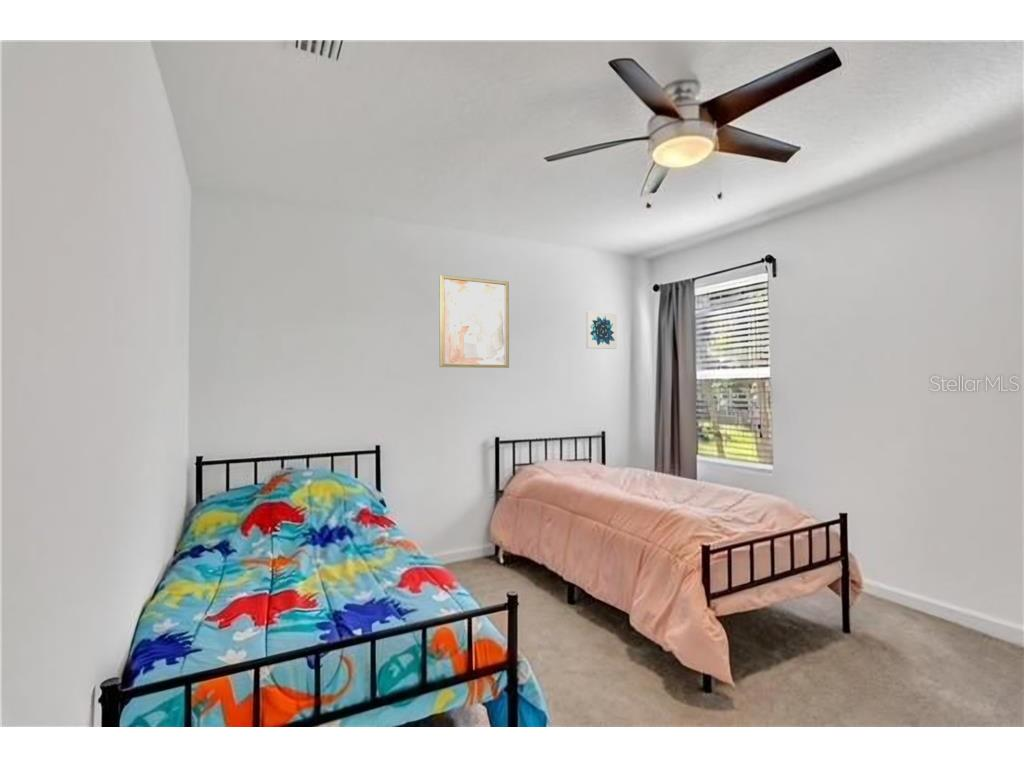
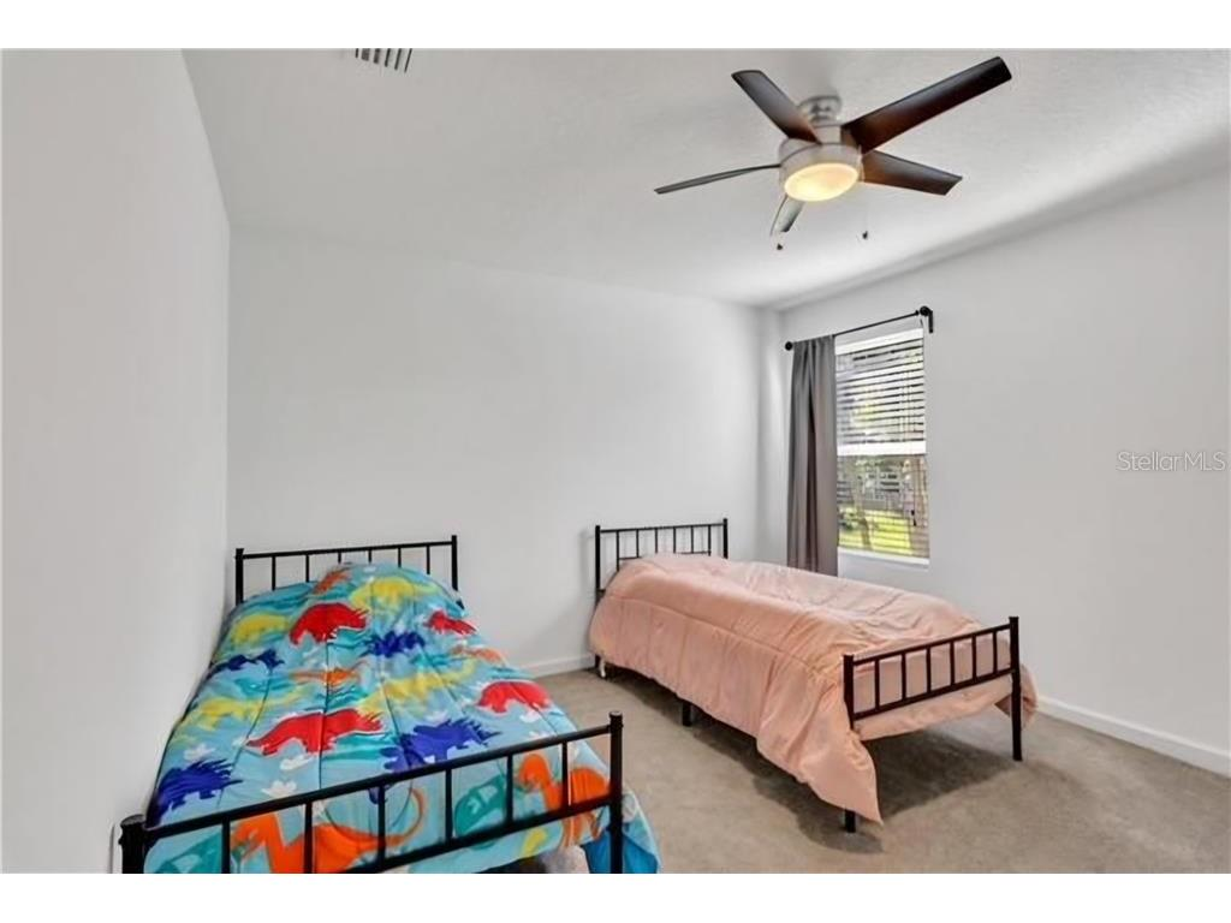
- wall art (601, 330)
- wall art (475, 322)
